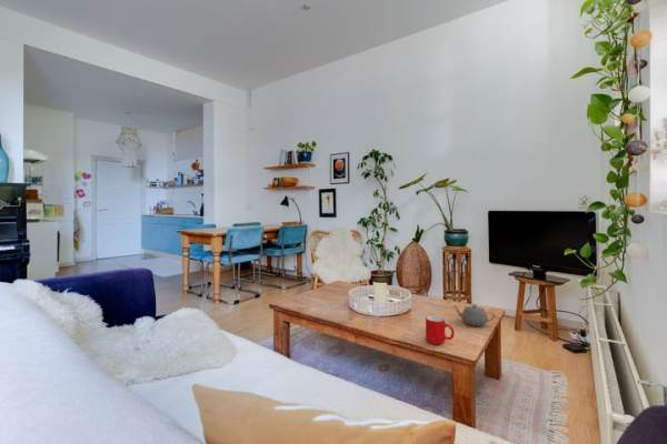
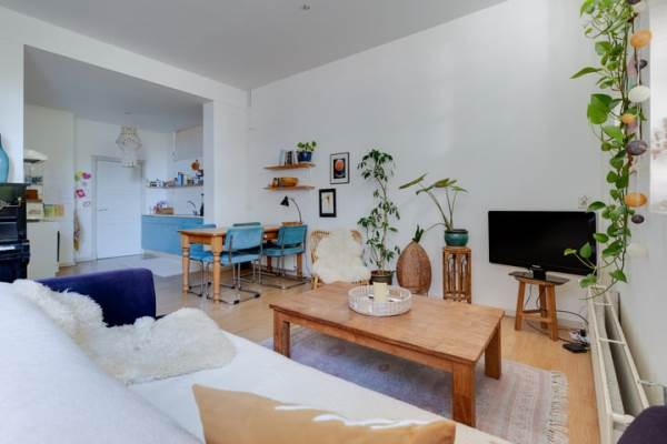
- teapot (472, 313)
- cup (439, 331)
